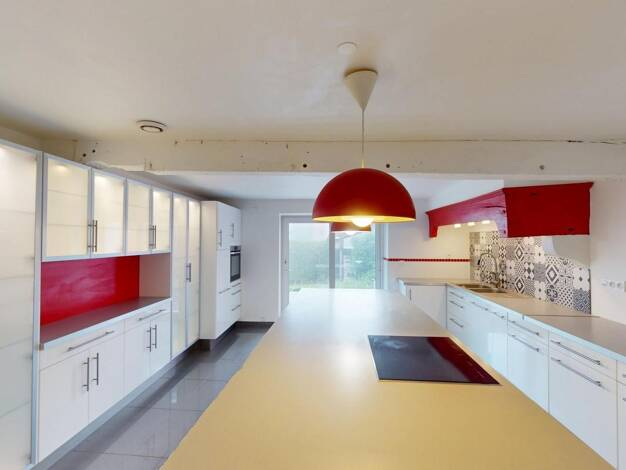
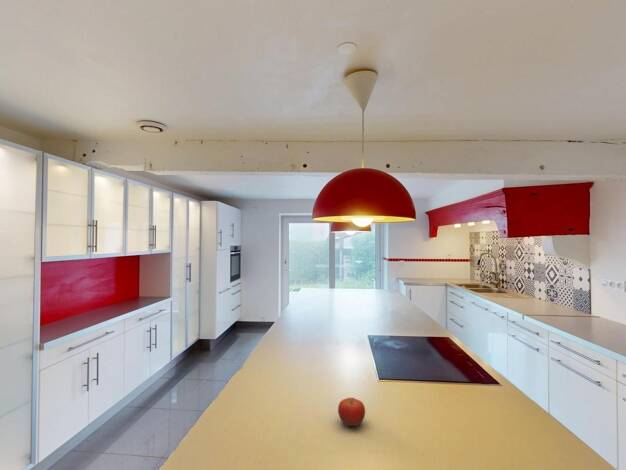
+ fruit (351, 409)
